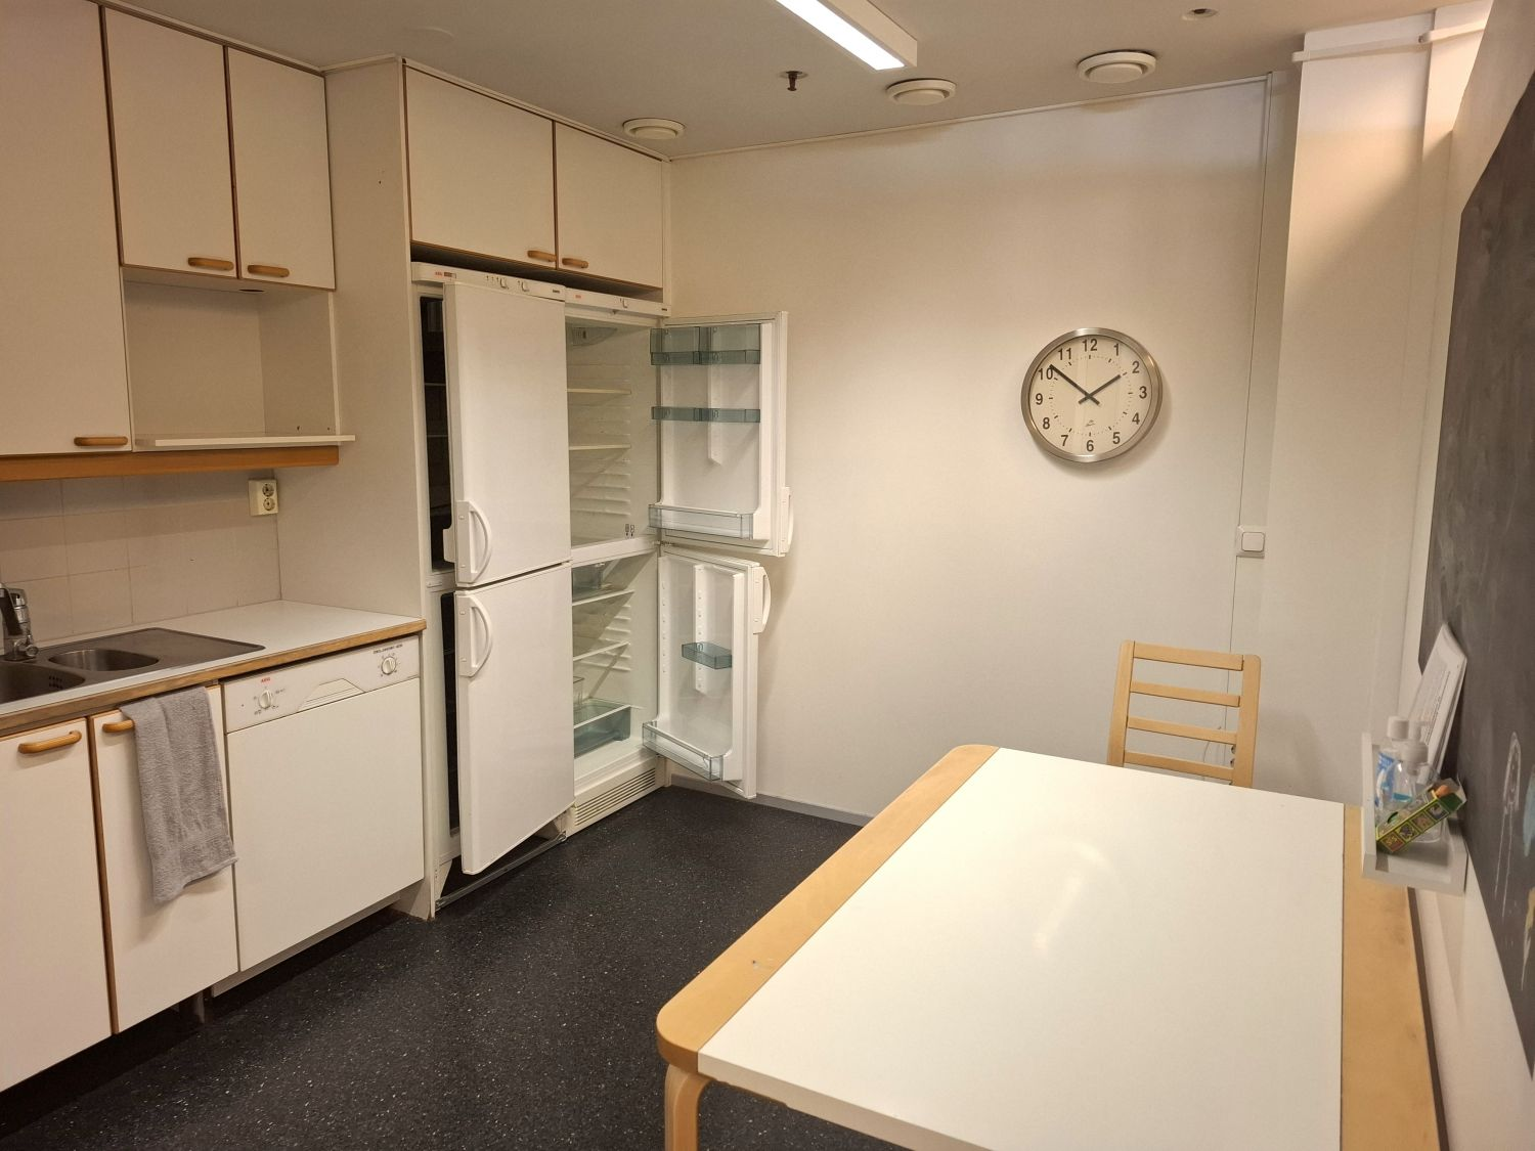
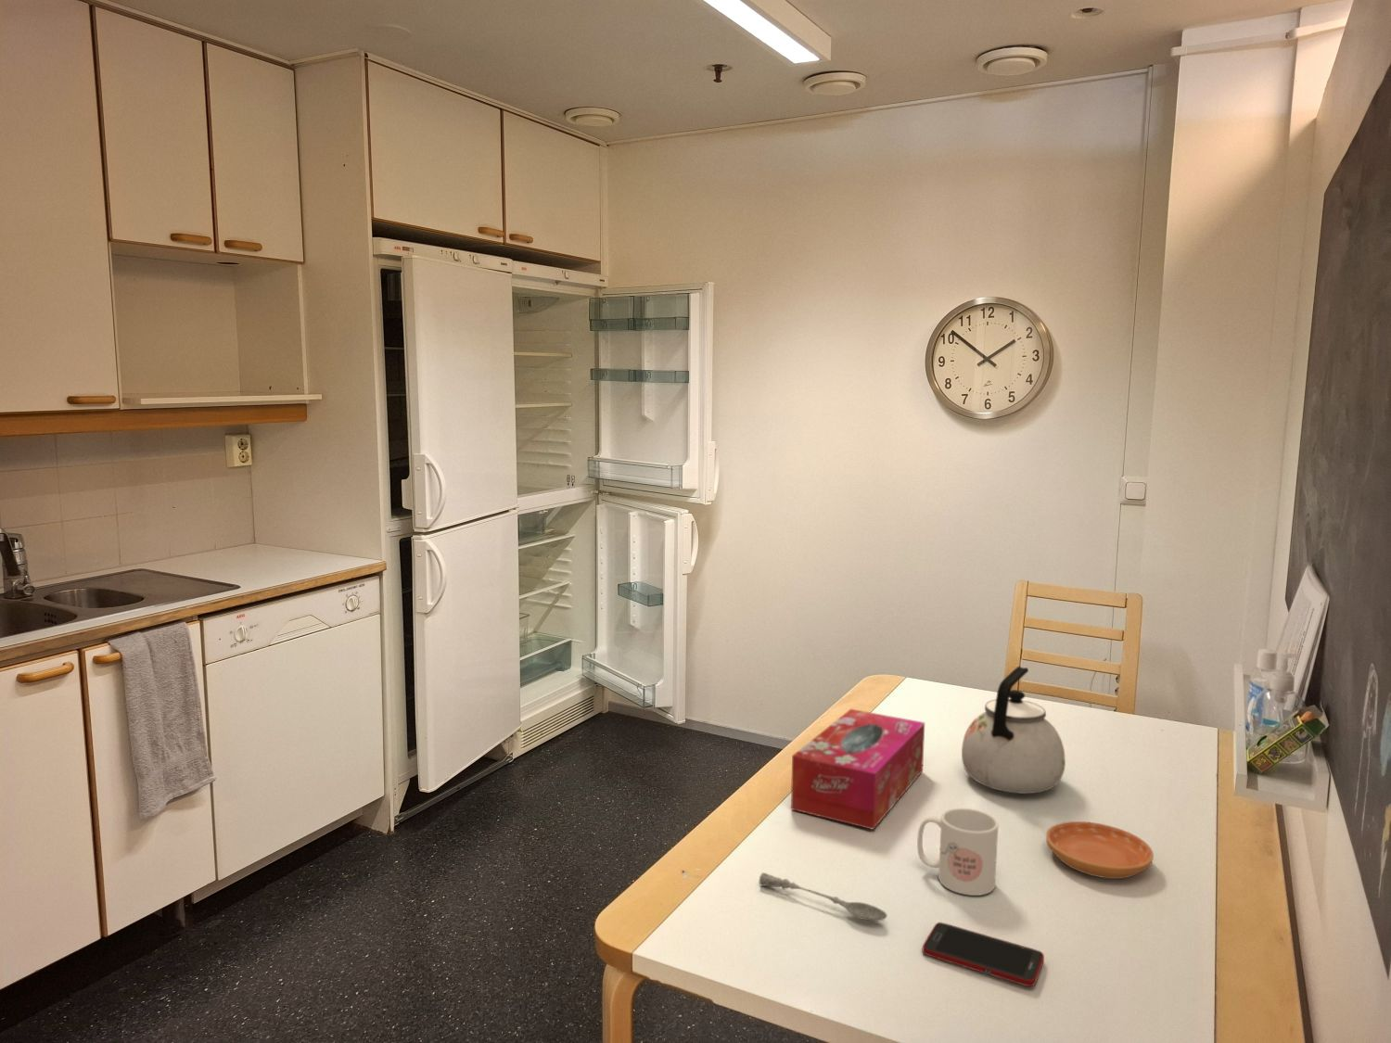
+ cell phone (982, 953)
+ mug (956, 847)
+ tissue box (861, 764)
+ saucer (1097, 851)
+ kettle (1013, 725)
+ soupspoon (820, 895)
